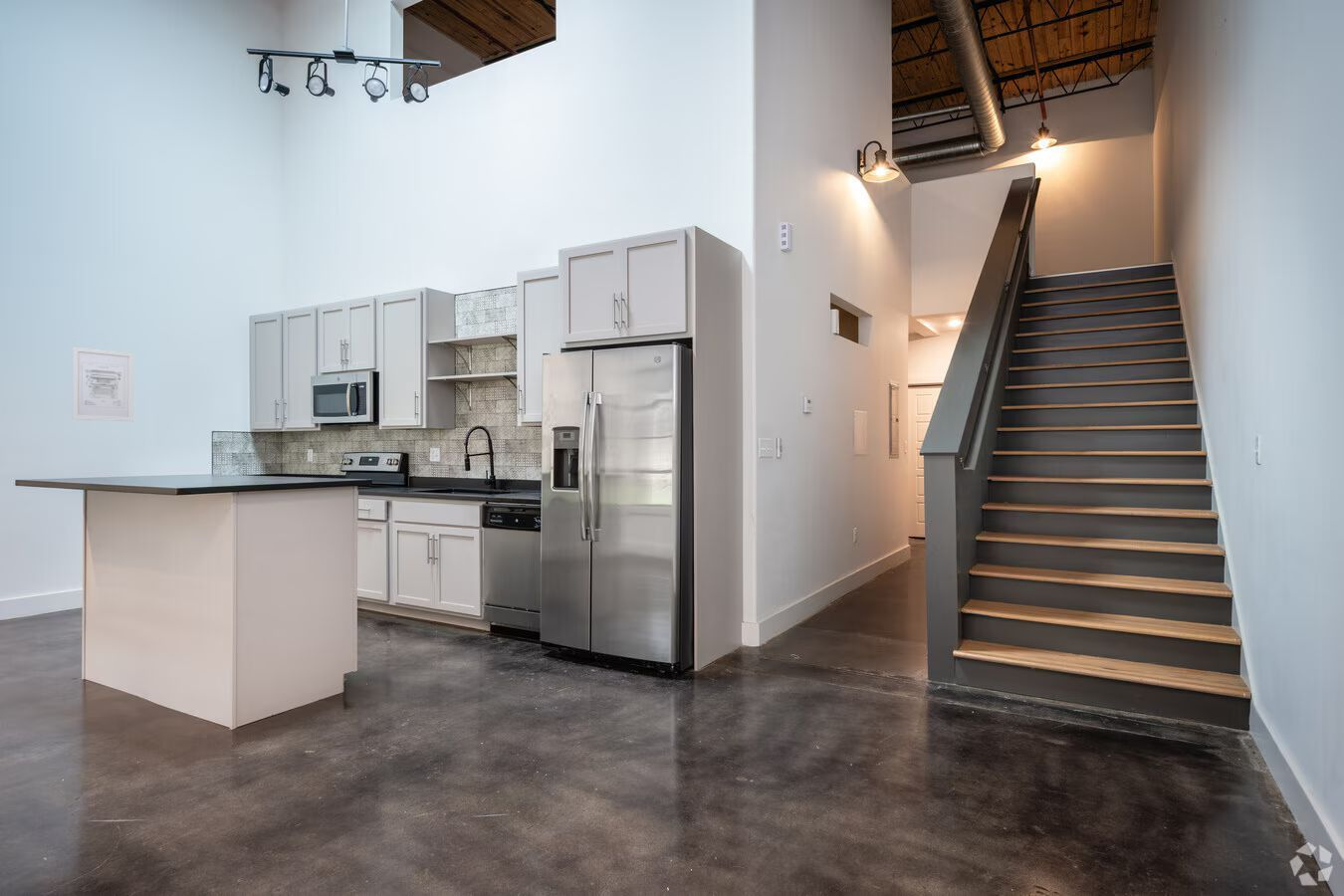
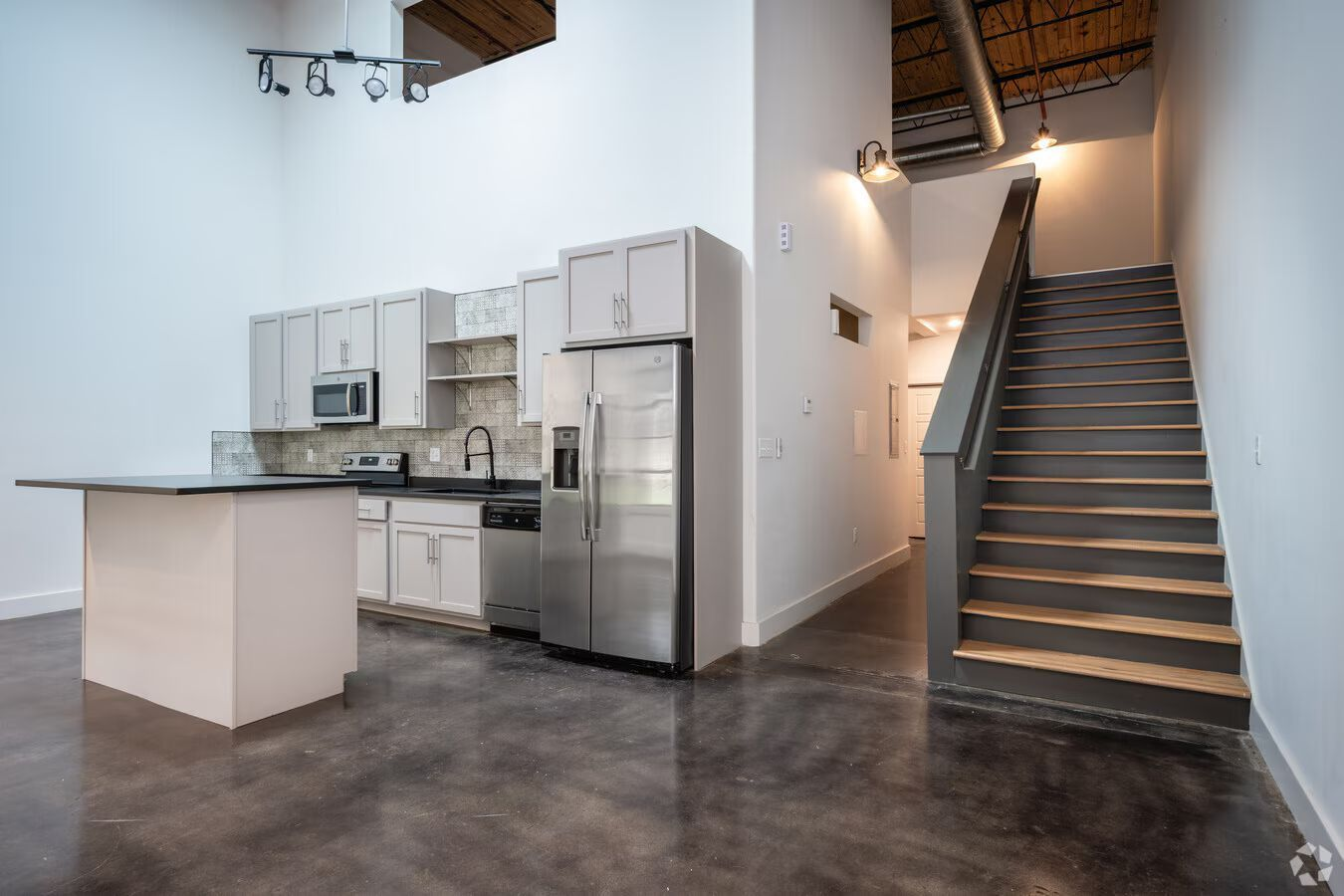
- wall art (104, 385)
